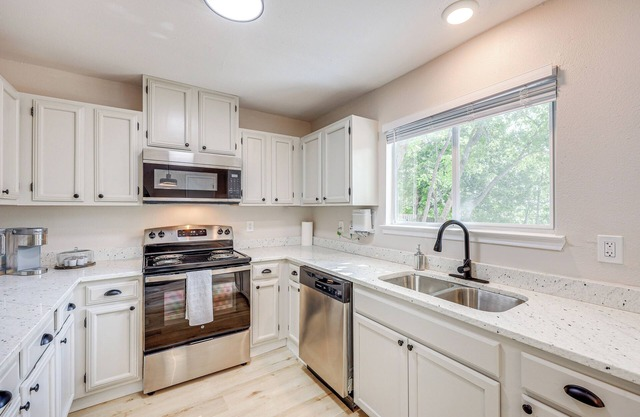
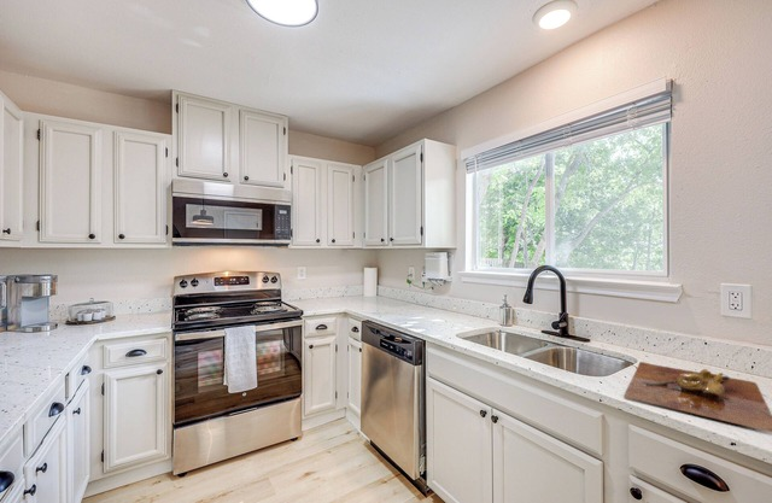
+ cutting board (692, 380)
